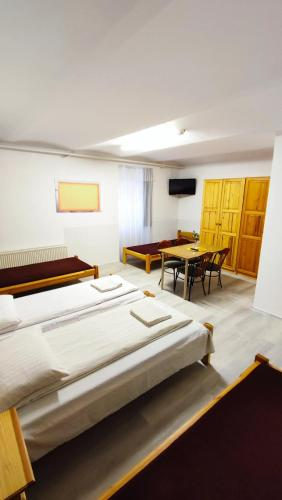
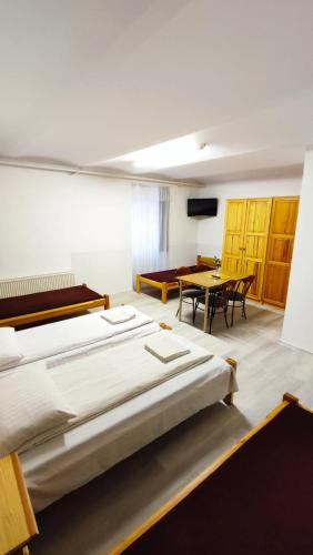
- wall art (79, 196)
